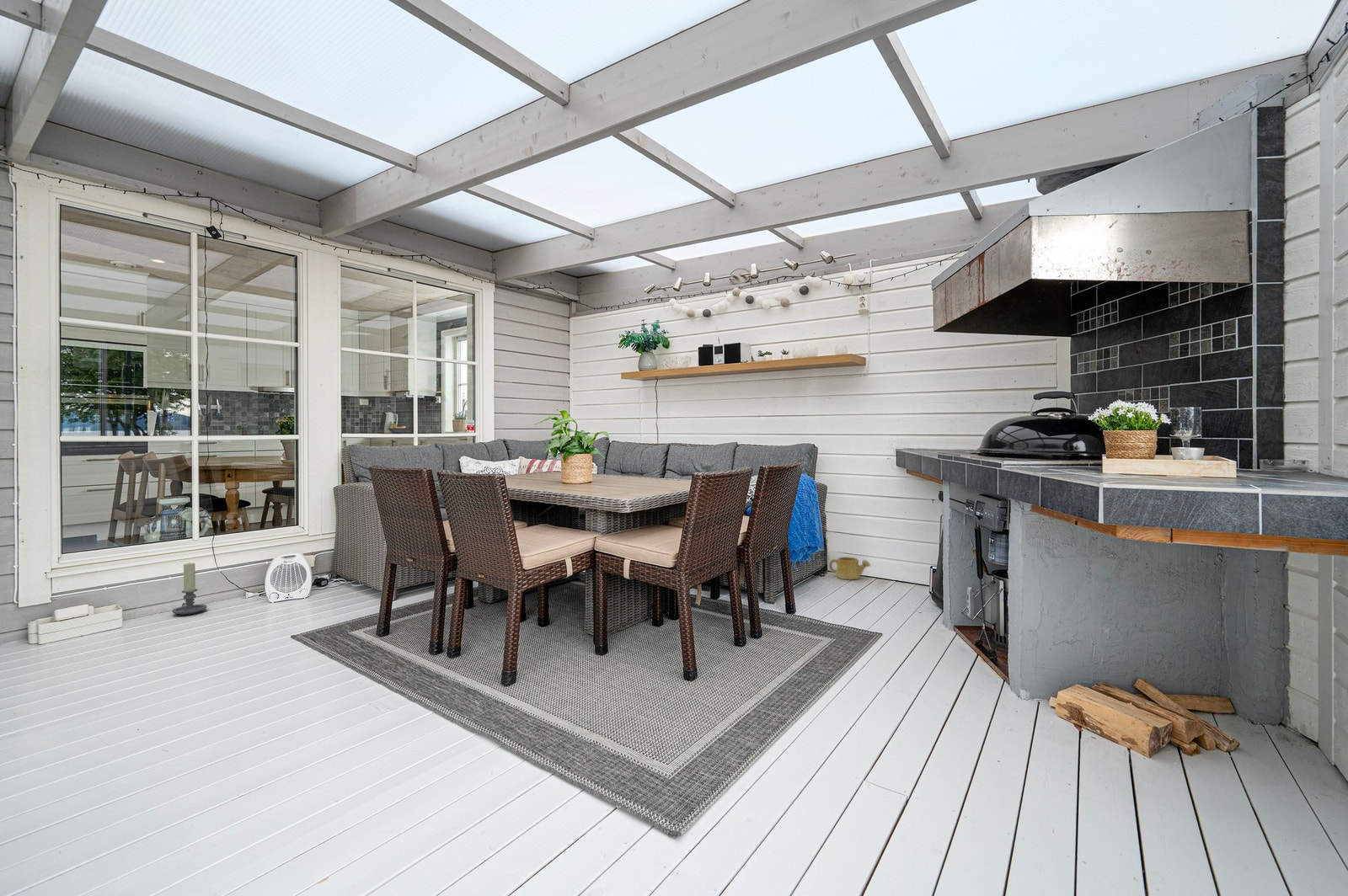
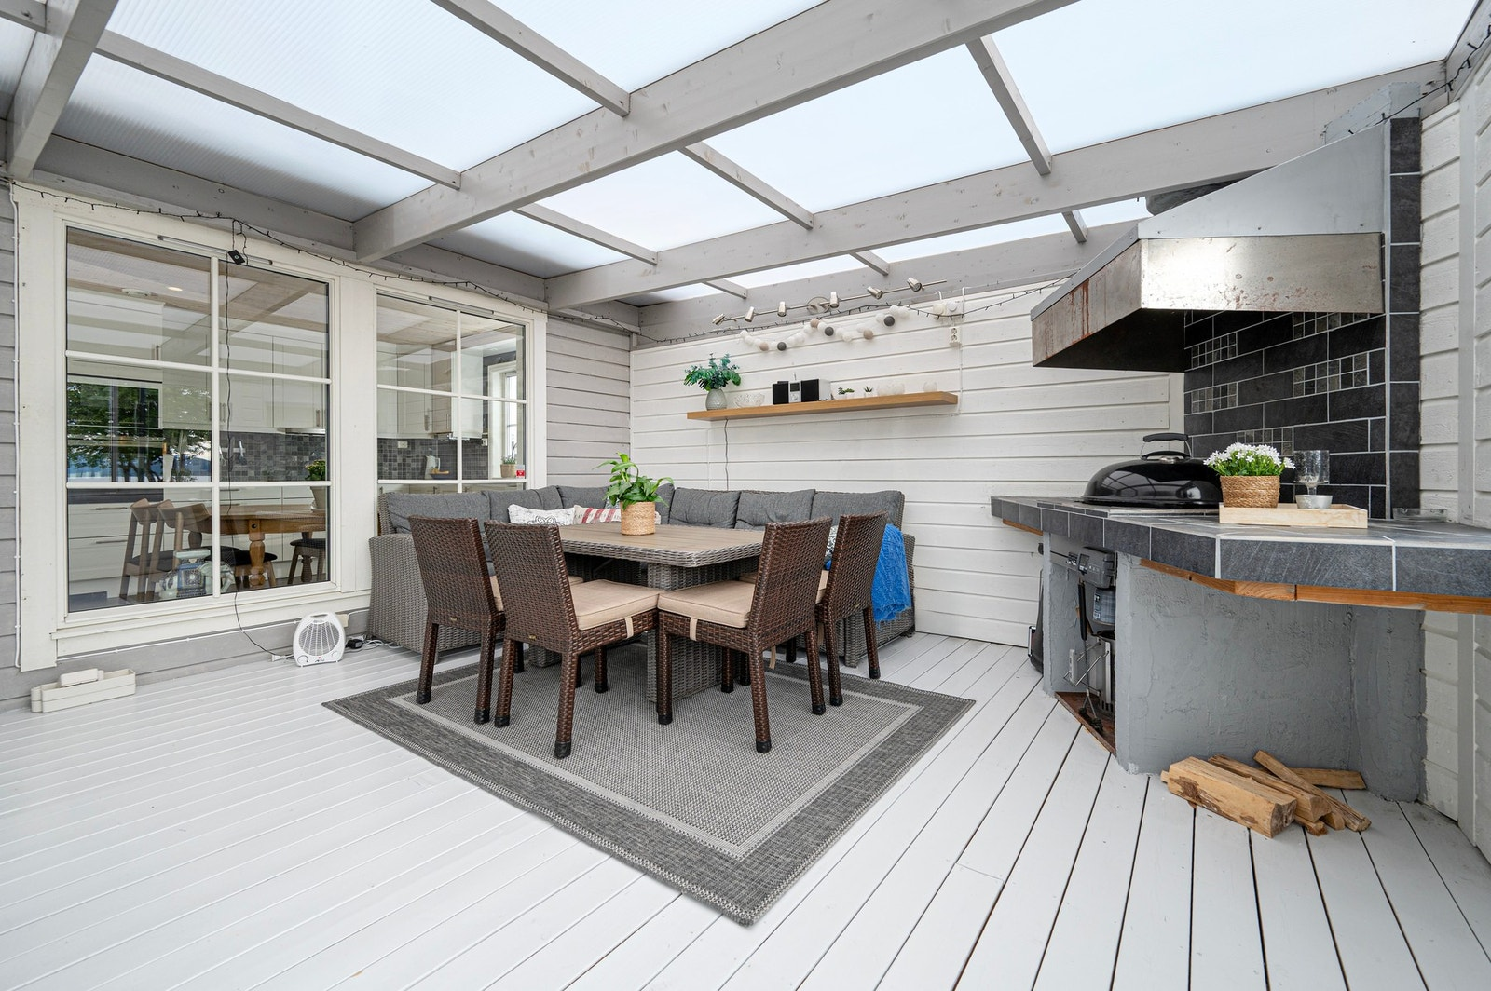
- watering can (849, 568)
- candle holder (188, 587)
